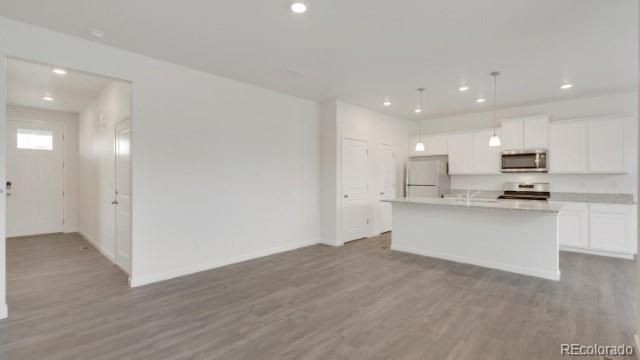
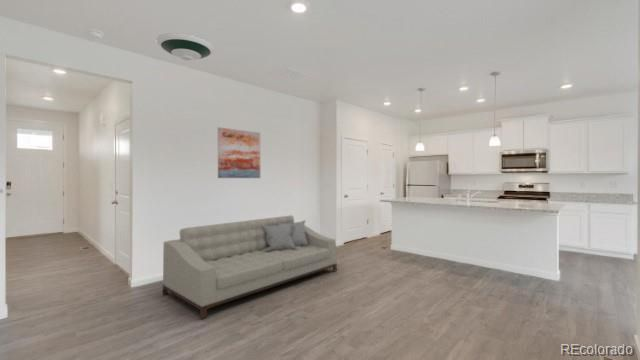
+ wall art (240, 154)
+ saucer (186, 52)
+ sofa (259, 252)
